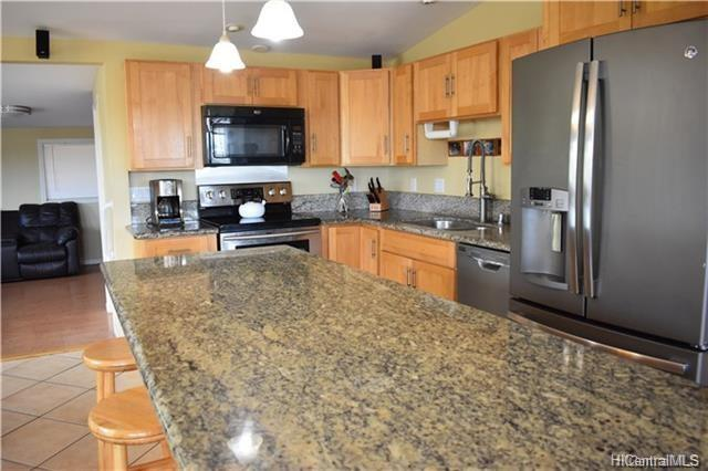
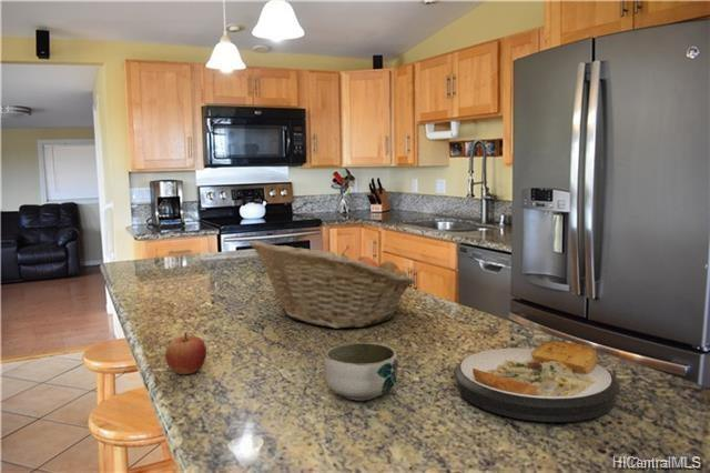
+ plate (532, 373)
+ apple (185, 352)
+ fruit basket (329, 275)
+ bowl (361, 373)
